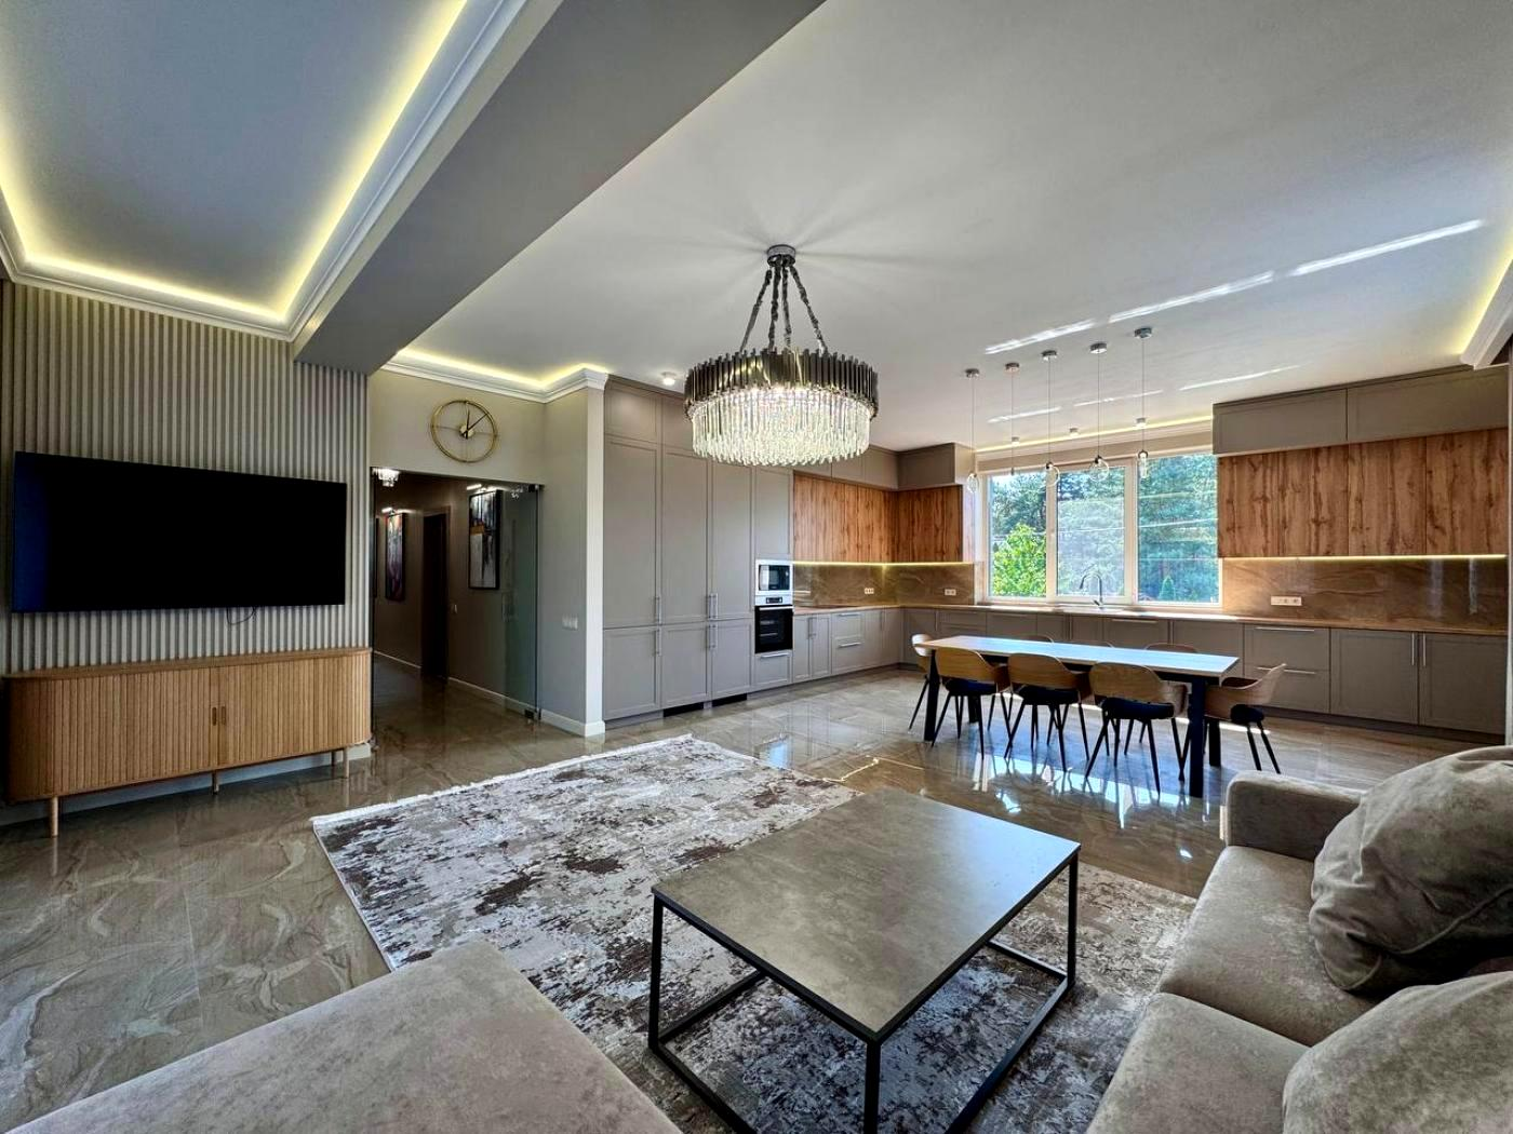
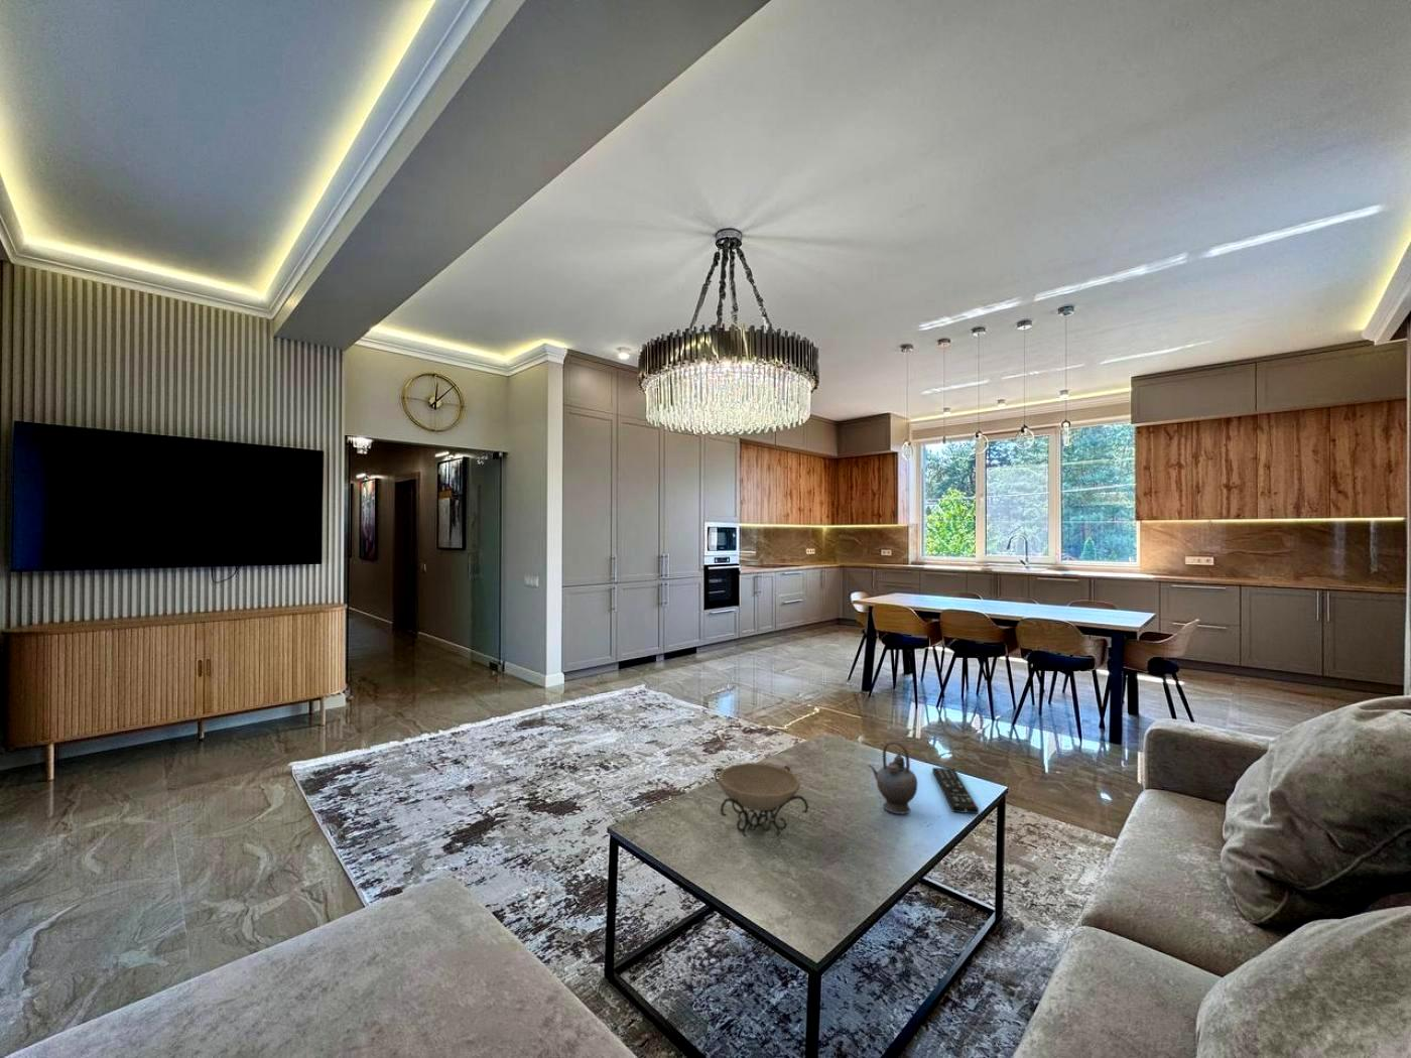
+ decorative bowl (758, 804)
+ remote control (953, 788)
+ teapot (892, 773)
